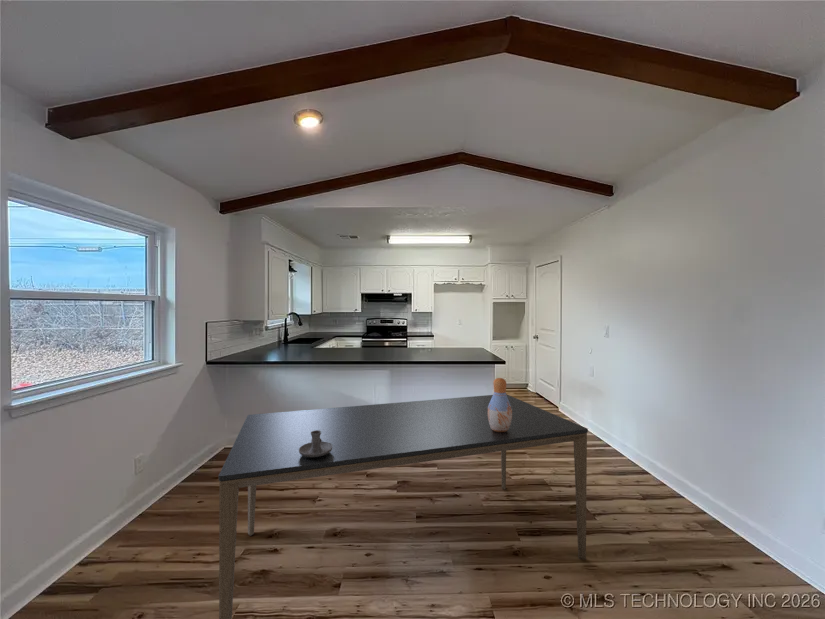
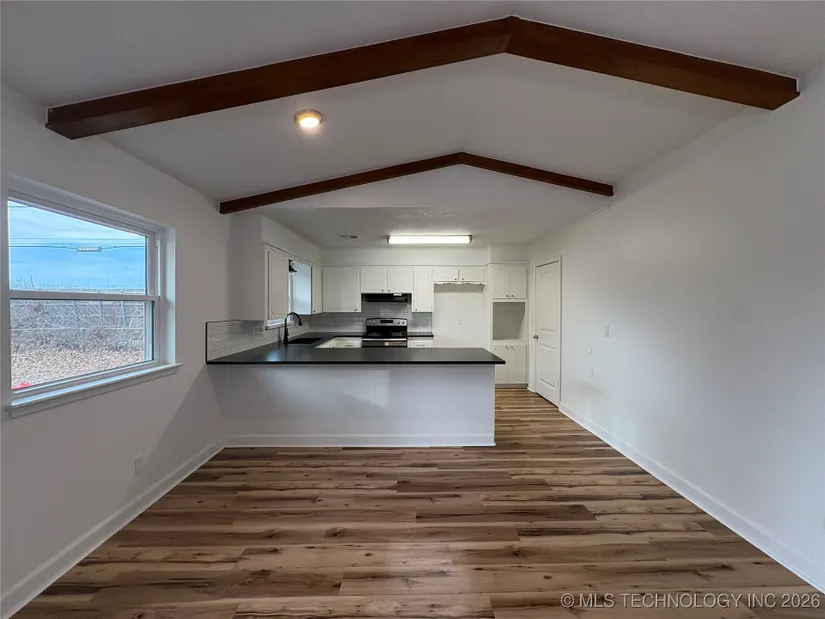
- candle holder (316, 440)
- vase (499, 403)
- dining table (405, 464)
